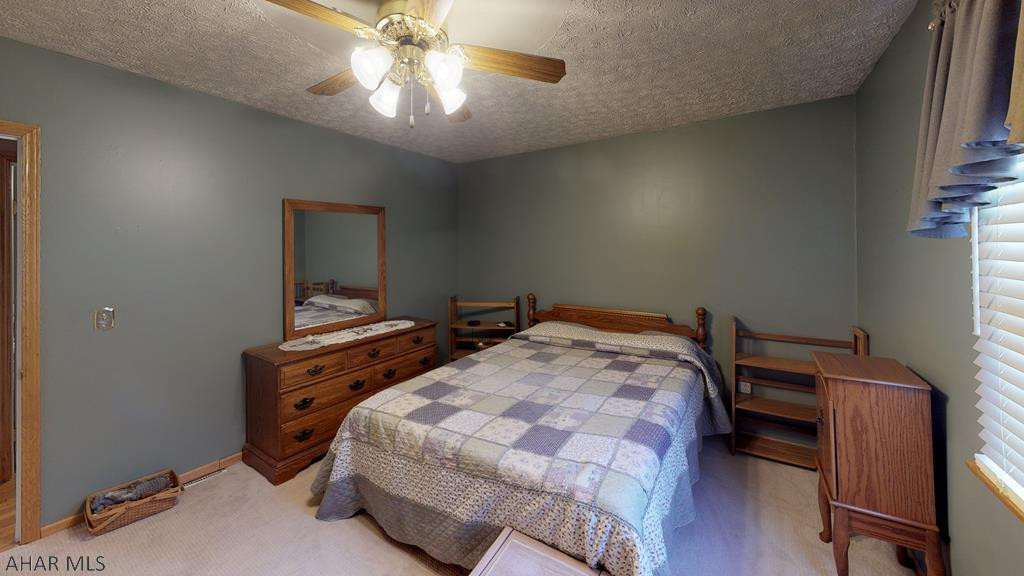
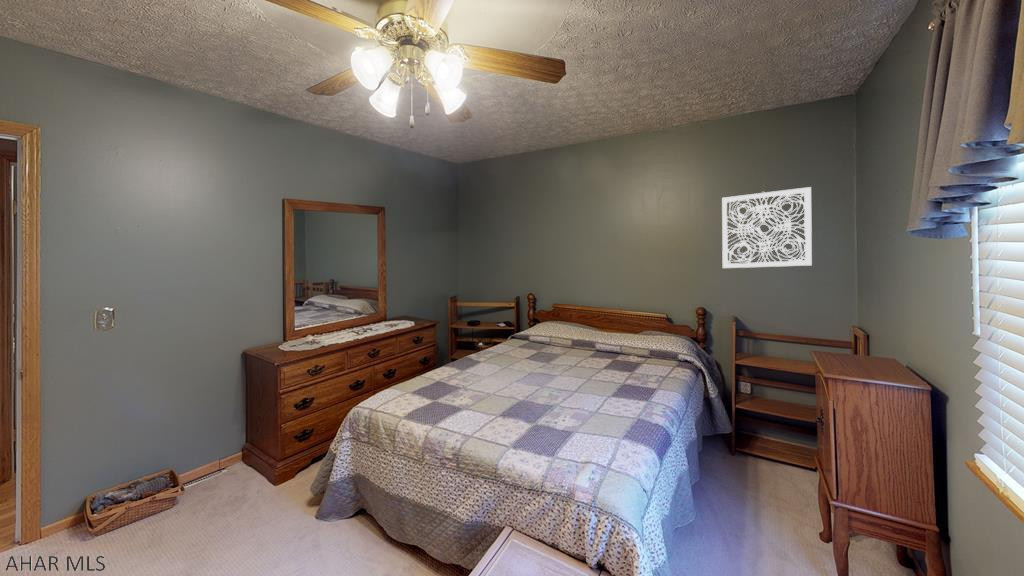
+ wall art (765, 232)
